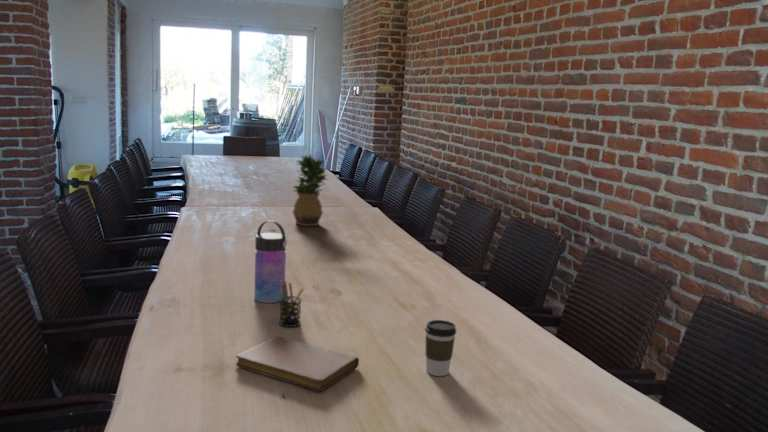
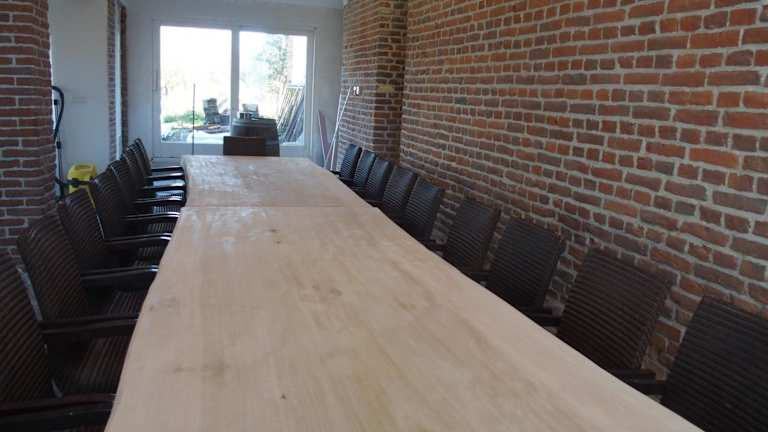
- notebook (297, 361)
- water bottle (270, 260)
- pen holder (288, 303)
- potted plant (312, 188)
- coffee cup (439, 348)
